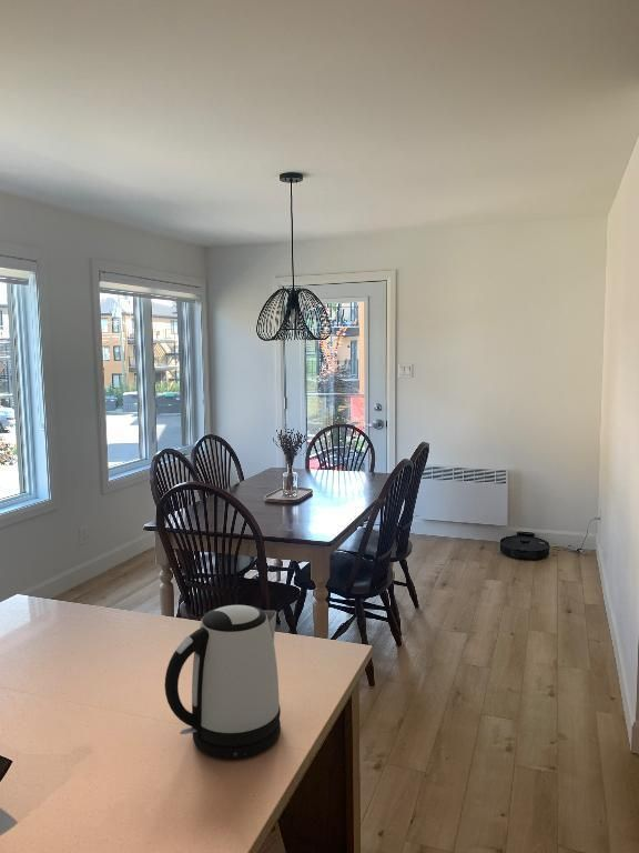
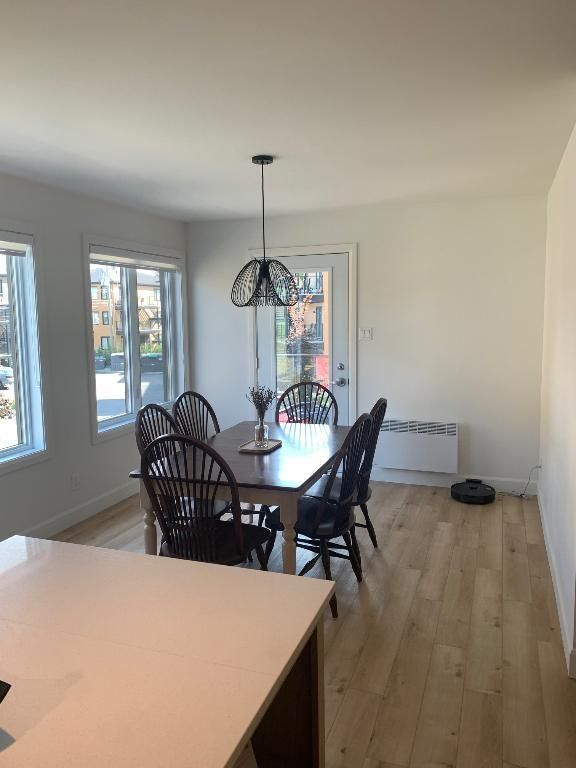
- kettle (224, 676)
